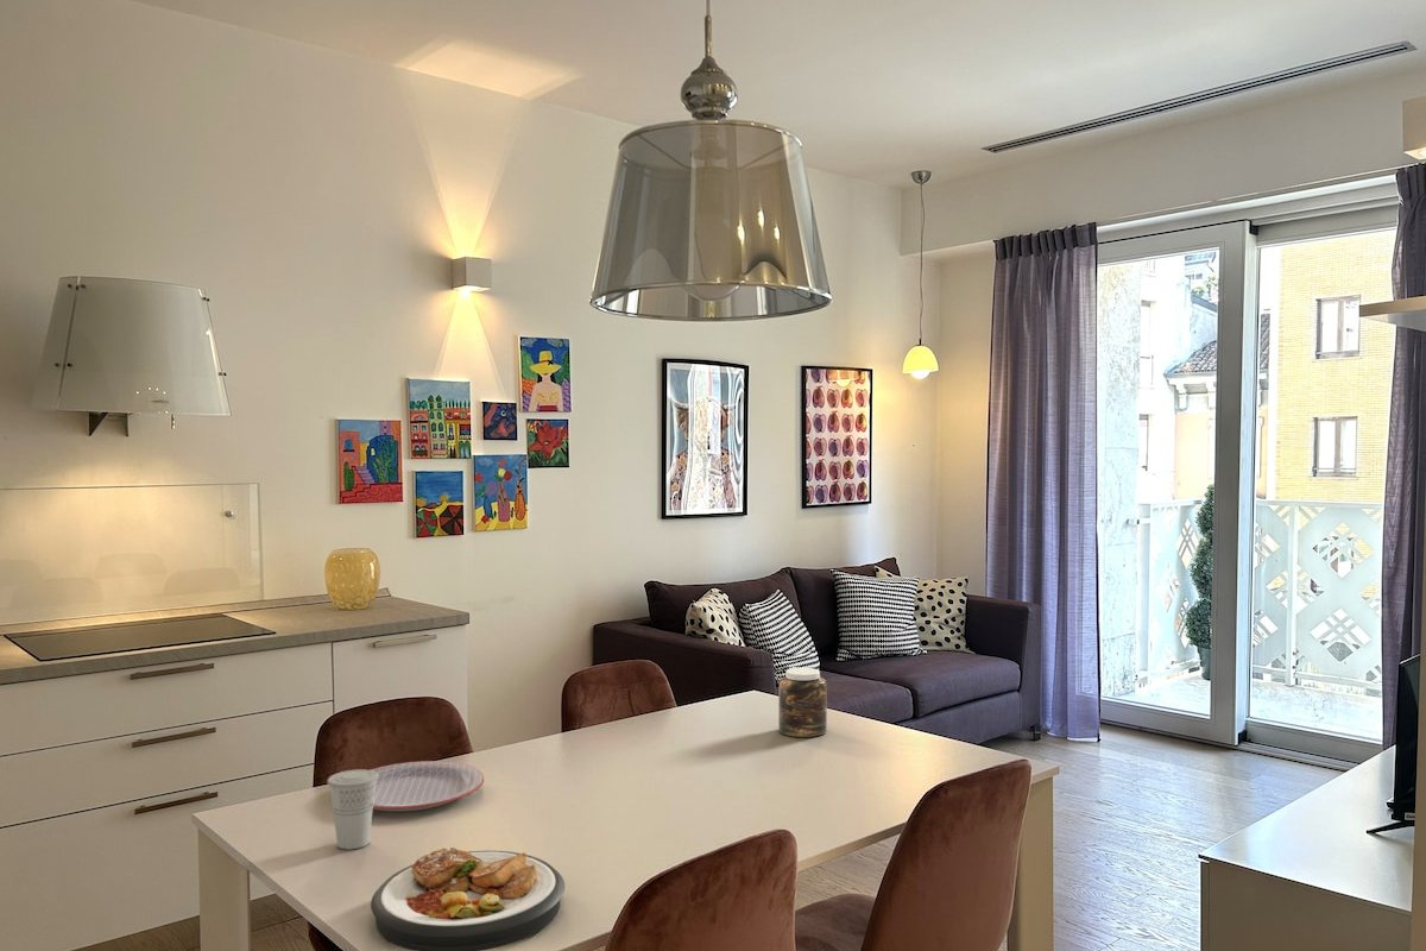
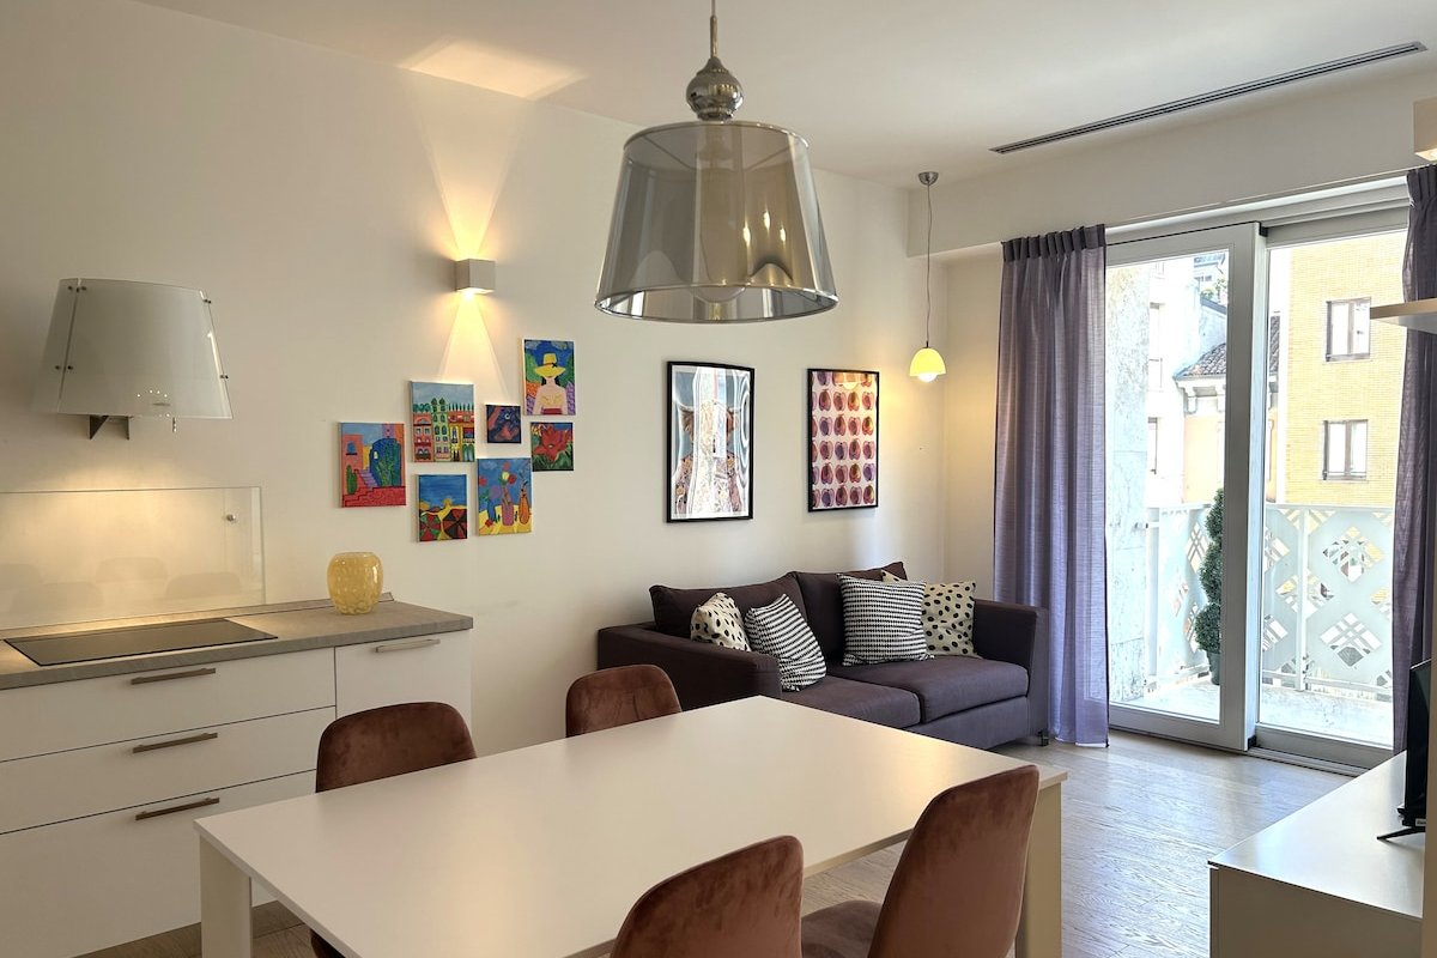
- plate (412, 788)
- jar (802, 700)
- cup (353, 808)
- plate (469, 889)
